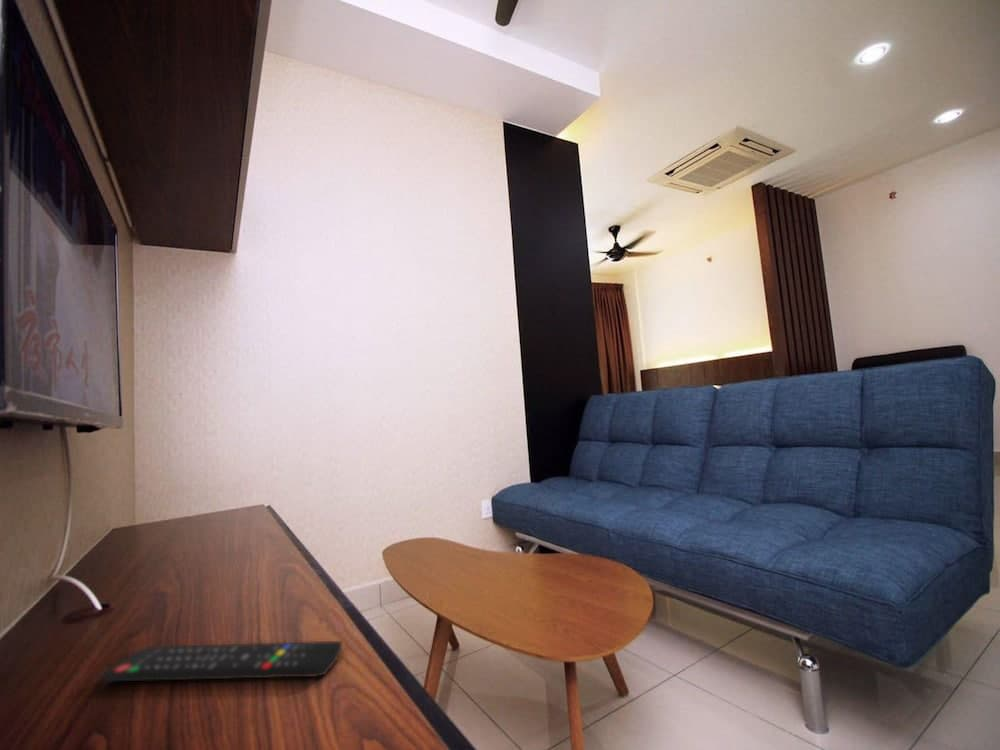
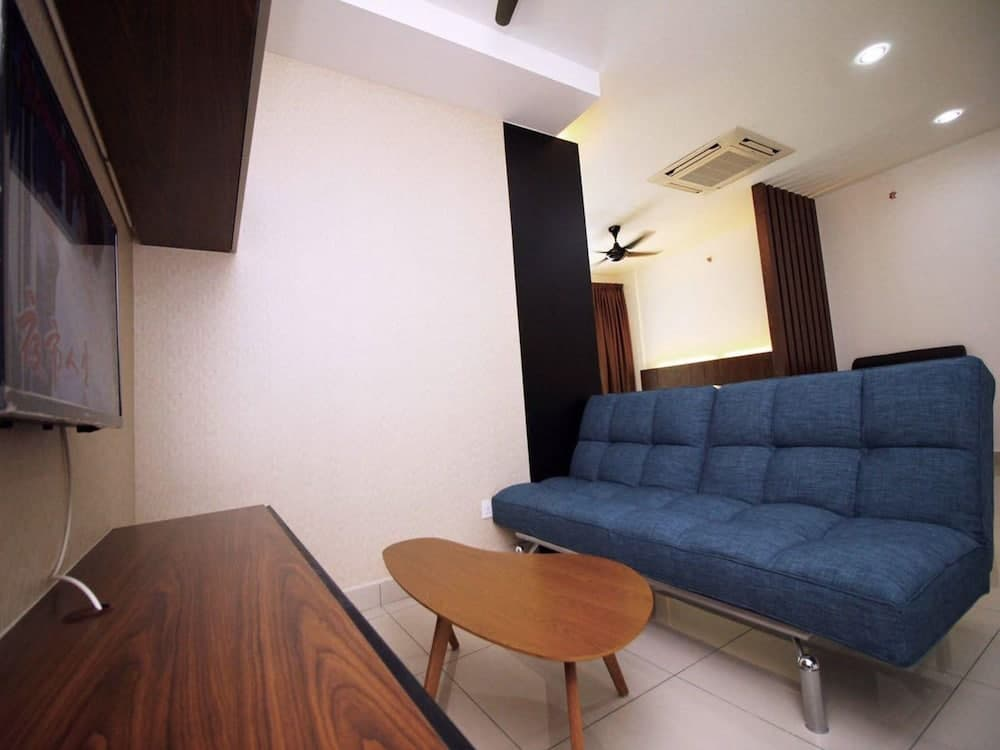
- remote control (224, 663)
